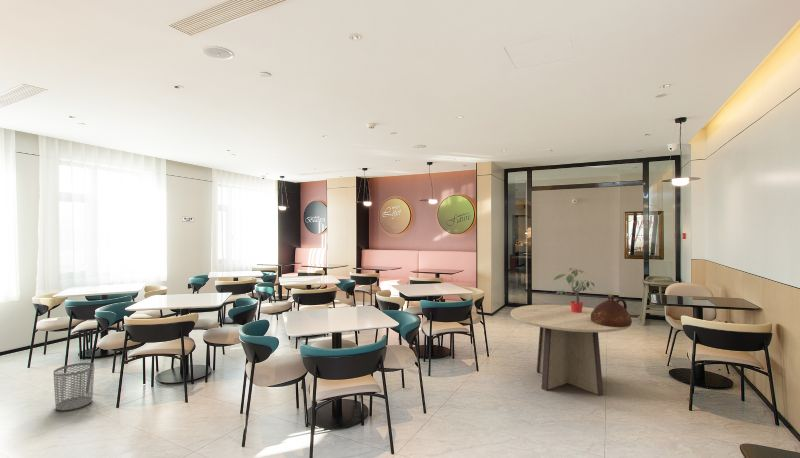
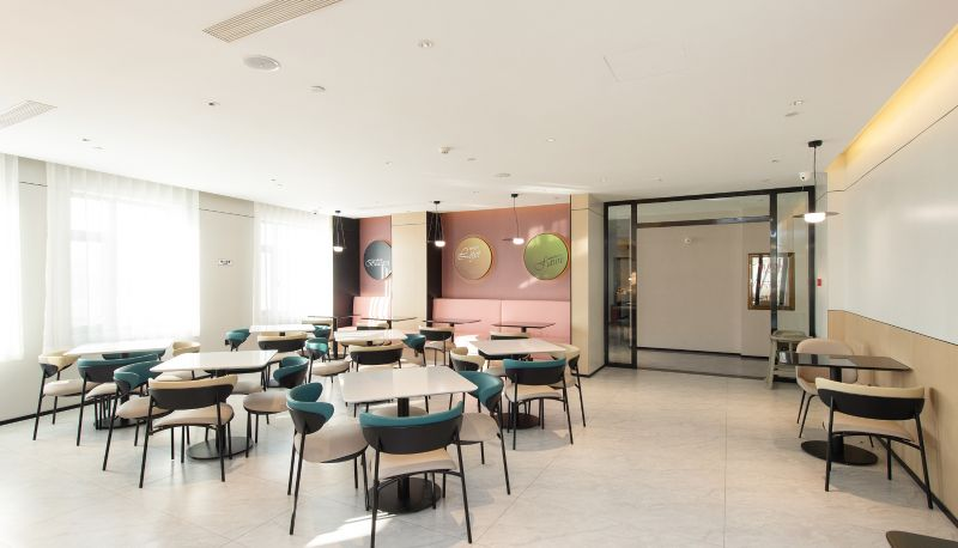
- dining table (567, 348)
- waste bin (74, 386)
- potted plant (573, 290)
- ceramic jug (610, 308)
